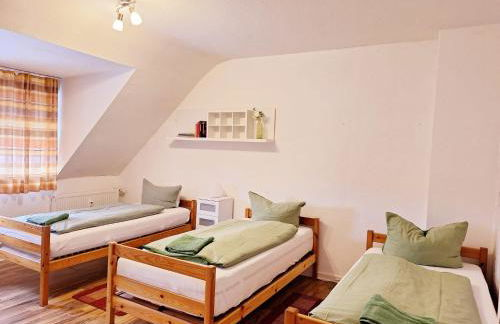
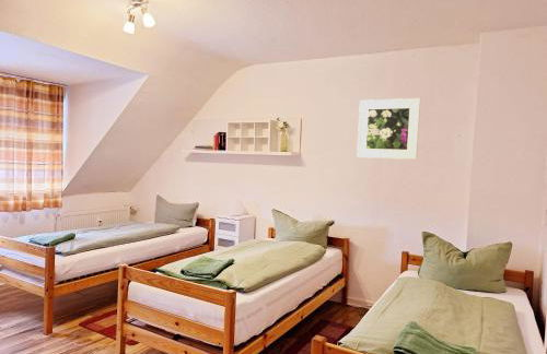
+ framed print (387, 129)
